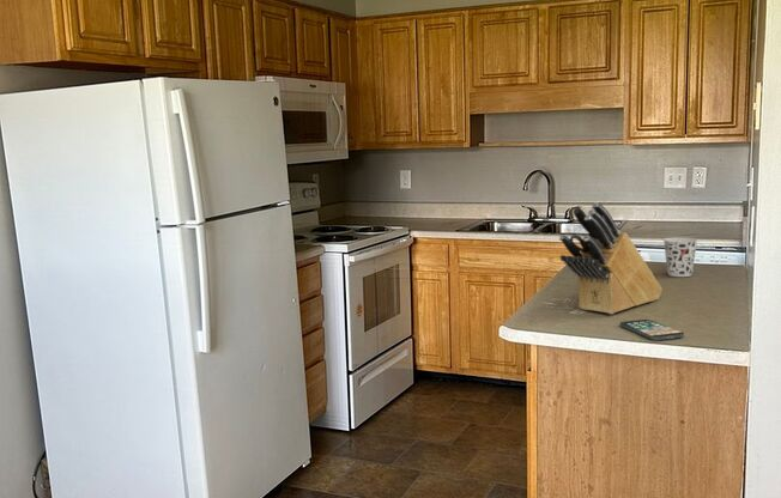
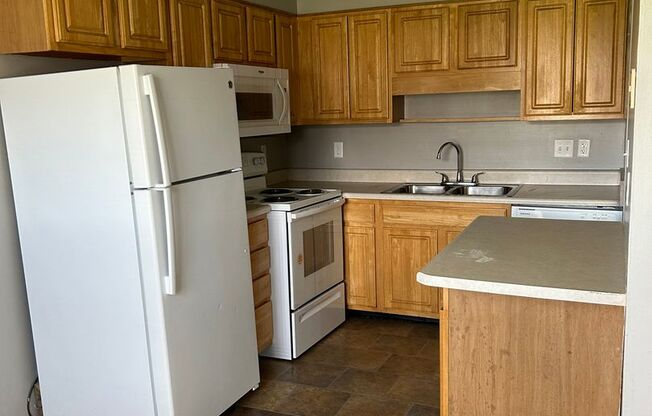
- cup (679, 256)
- smartphone (650, 329)
- knife block (611, 253)
